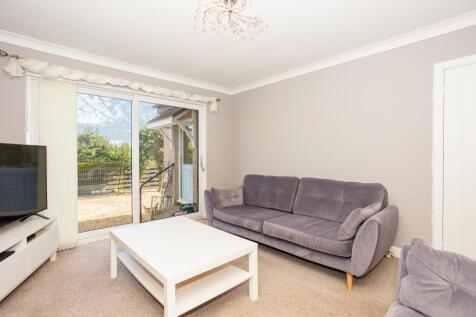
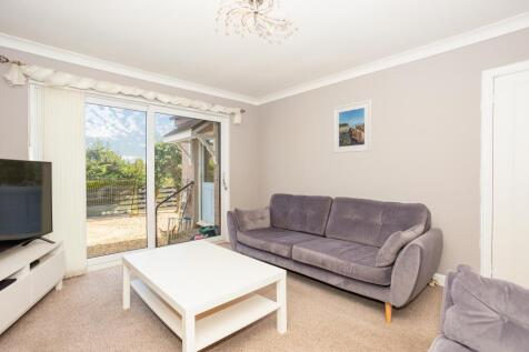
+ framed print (351, 128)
